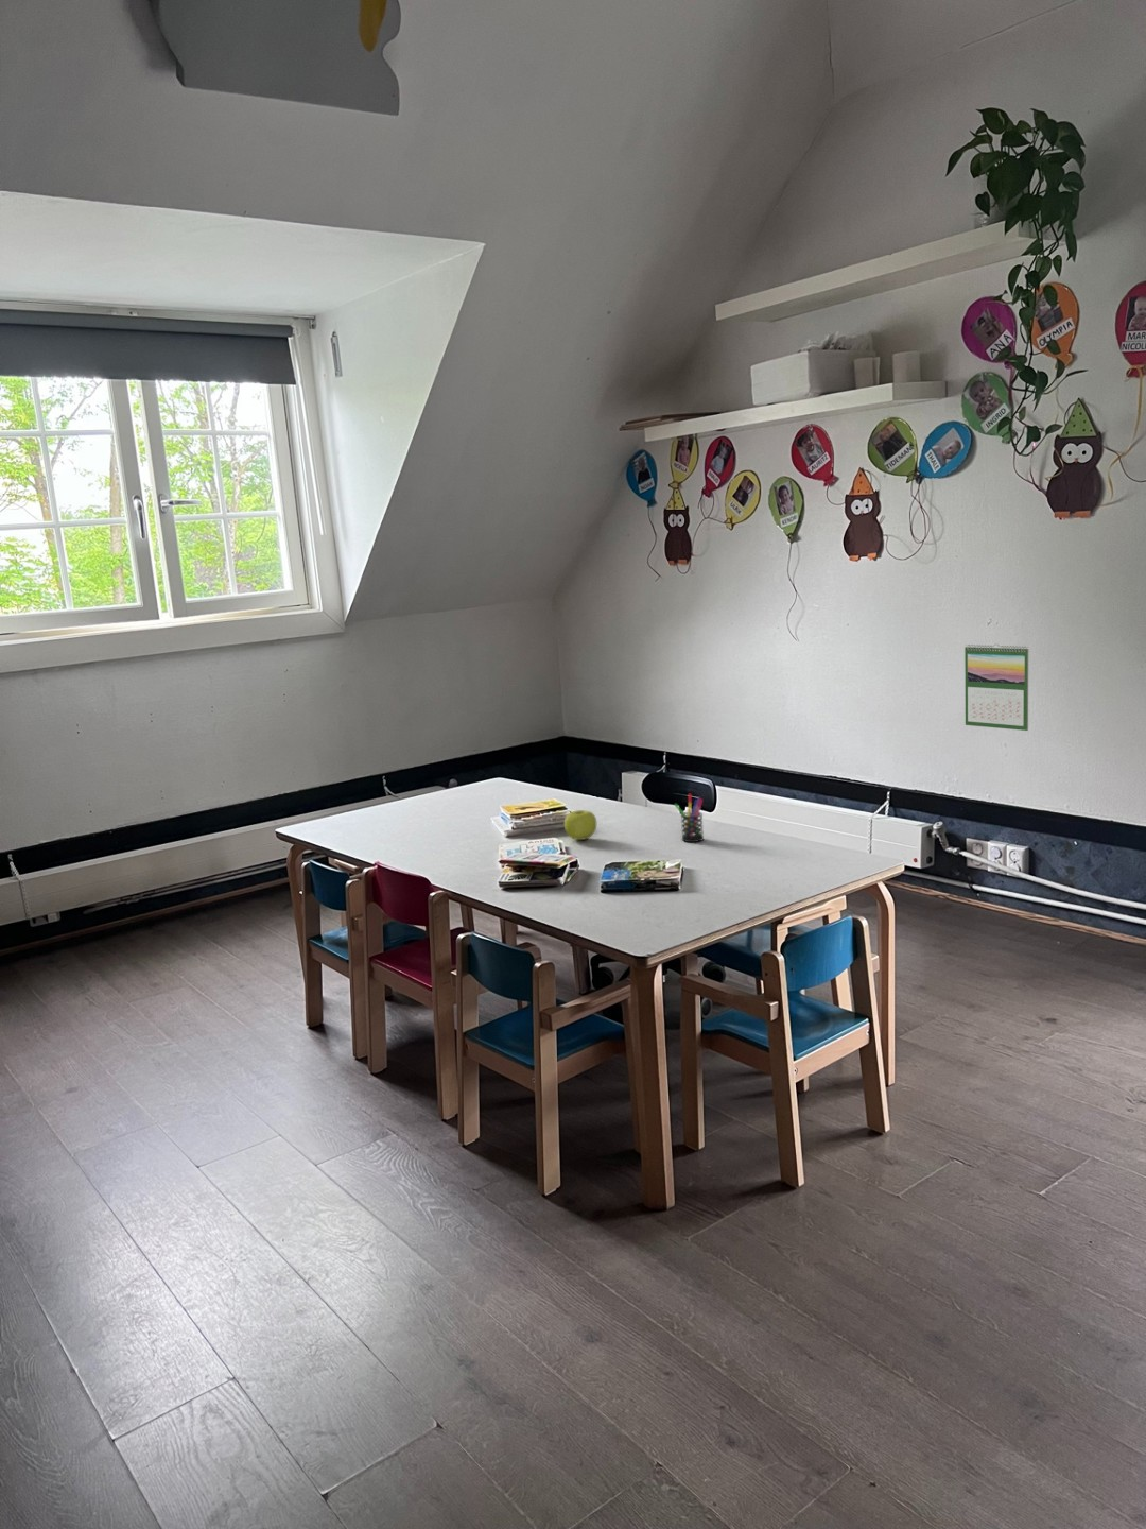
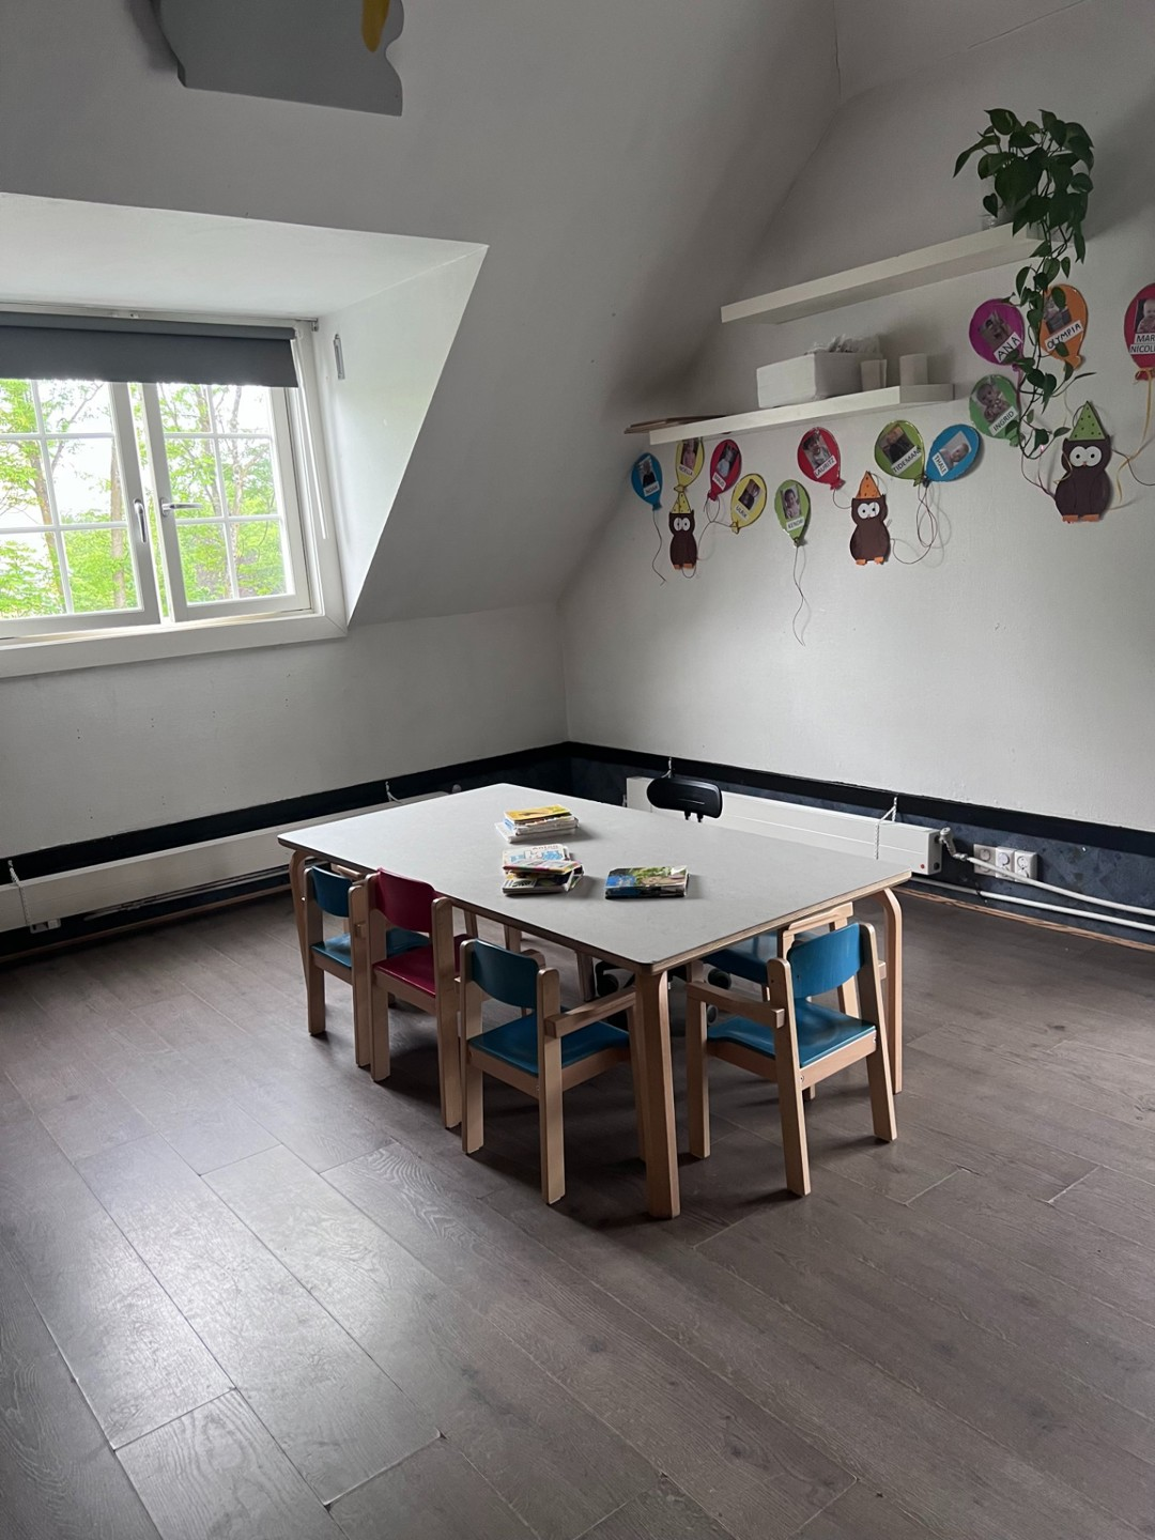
- pen holder (689, 817)
- apple (580, 825)
- calendar (996, 686)
